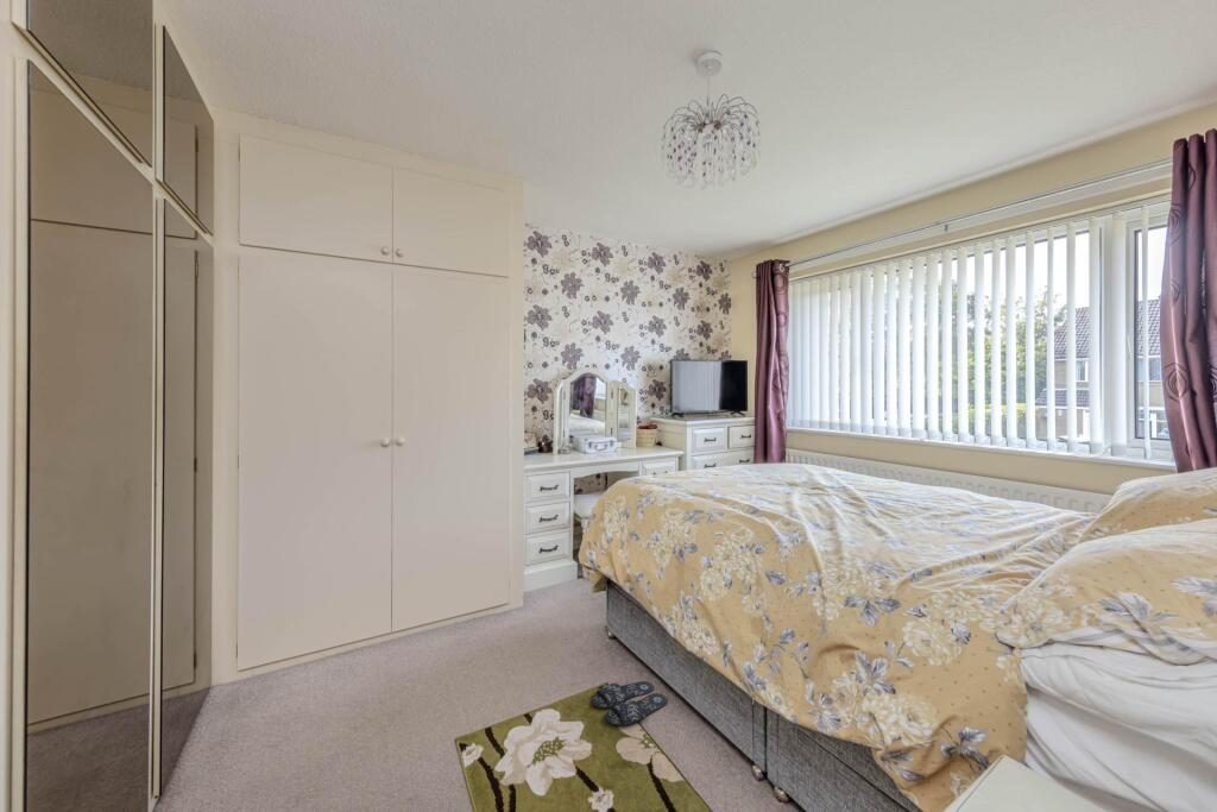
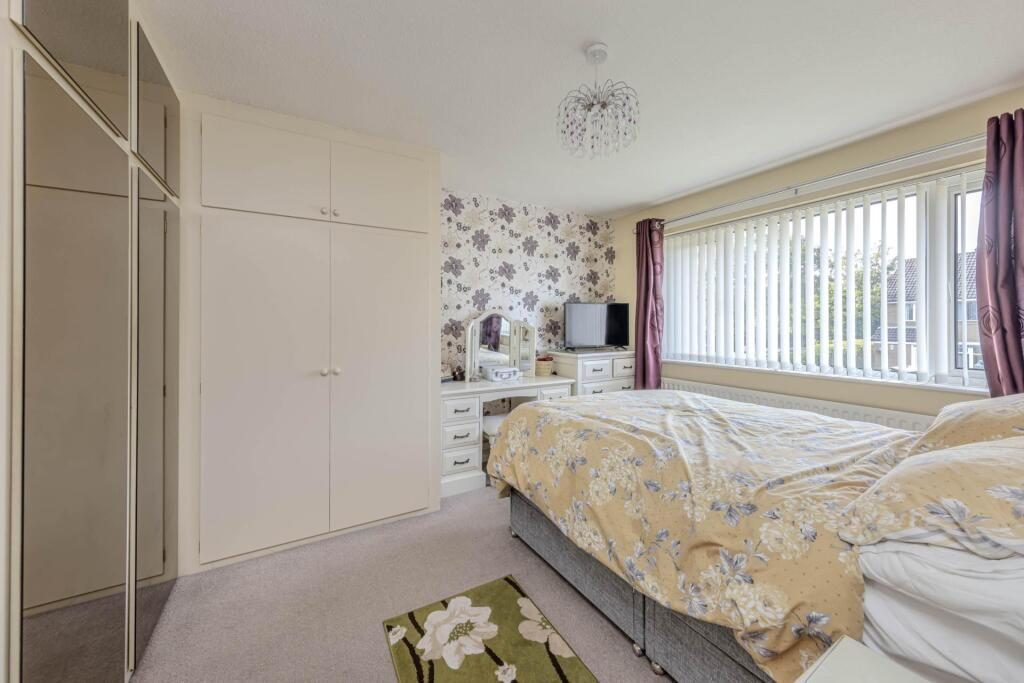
- slippers (630, 697)
